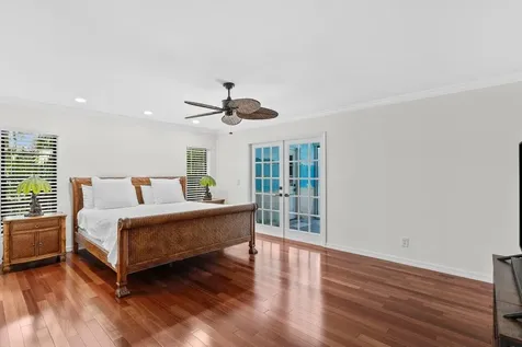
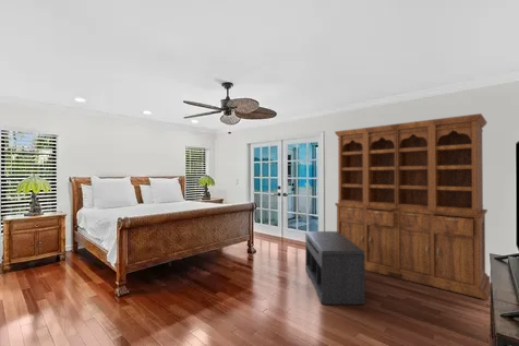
+ bookcase (402, 199)
+ bench (330, 262)
